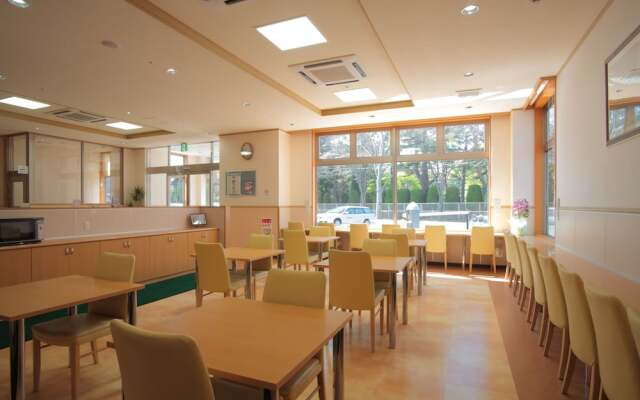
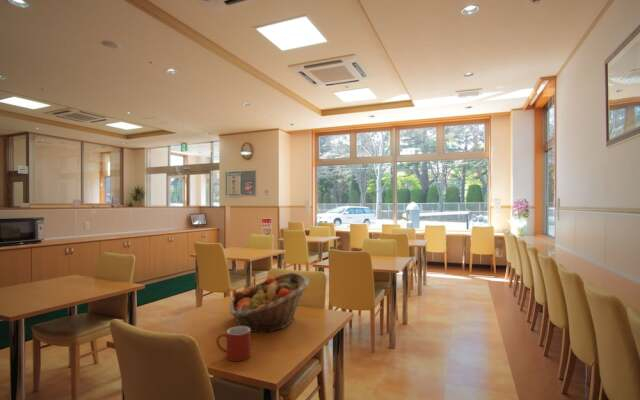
+ fruit basket (269, 299)
+ mug (233, 343)
